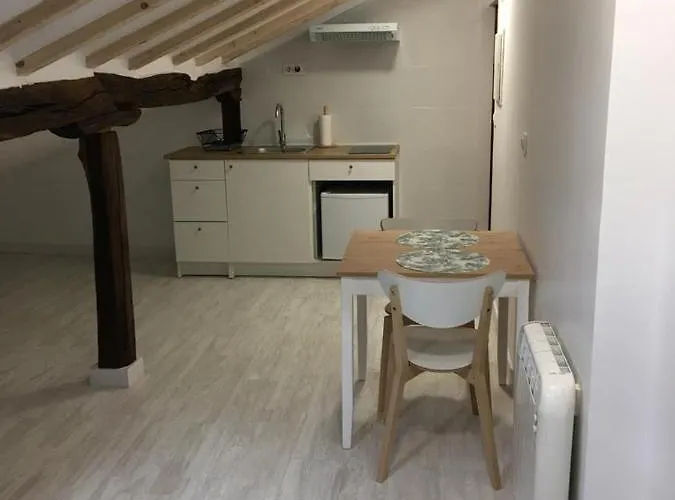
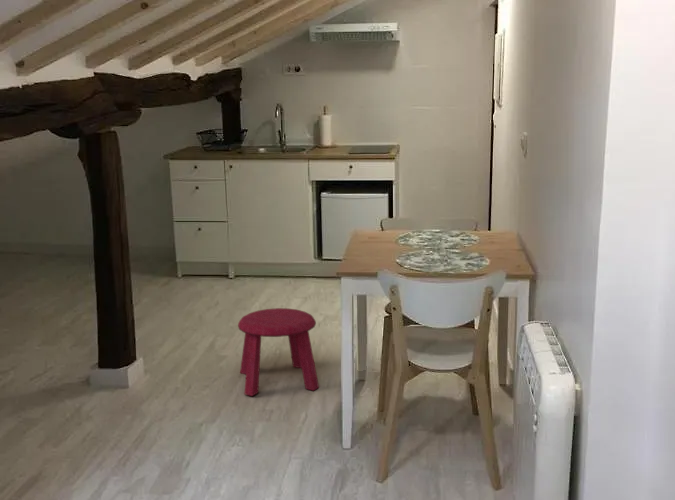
+ stool (277, 336)
